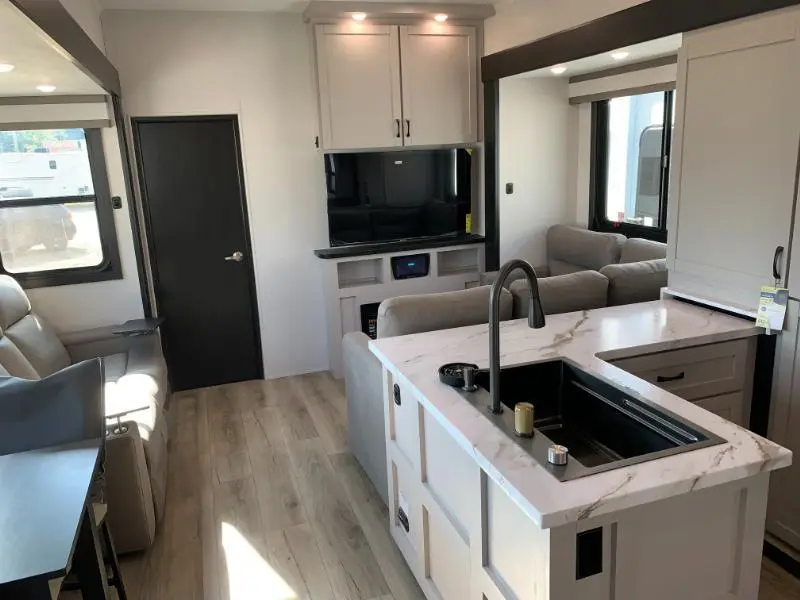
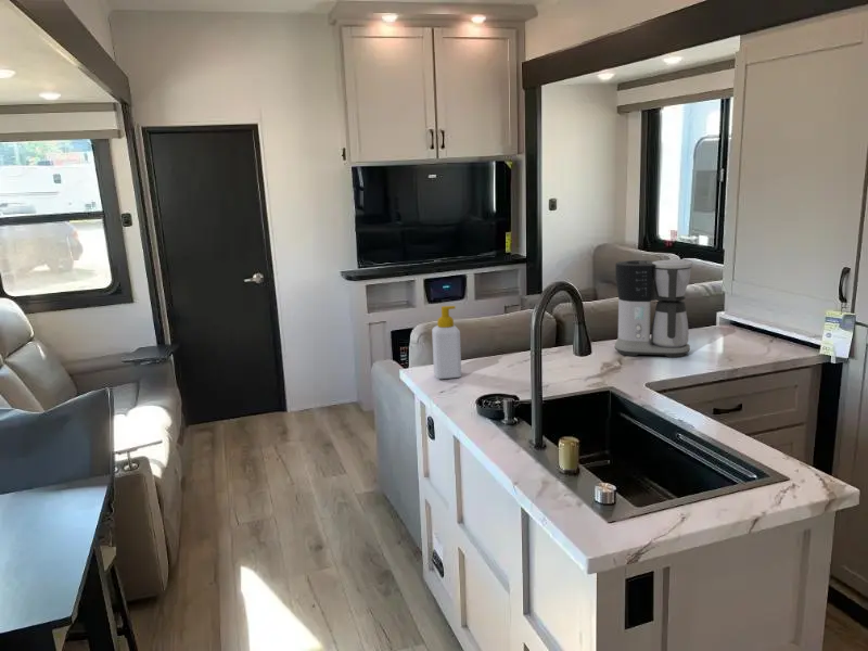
+ soap bottle (446, 341)
+ coffee maker (650, 307)
